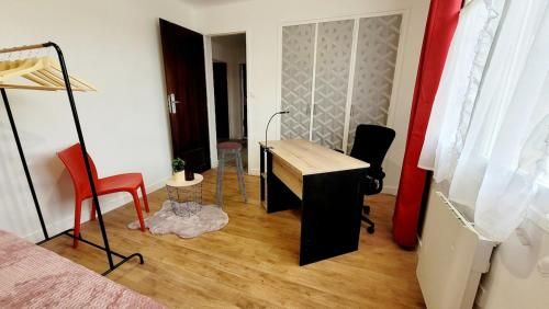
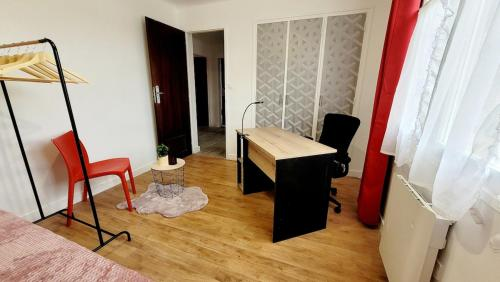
- music stool (237, 172)
